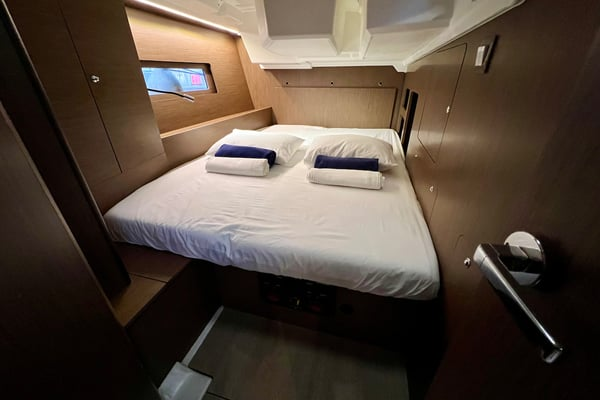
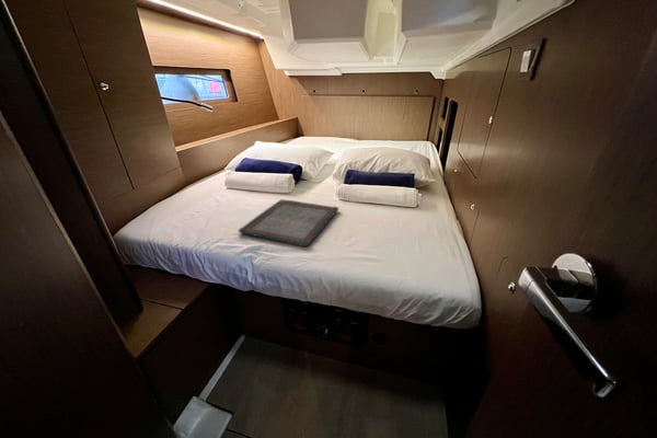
+ serving tray (291, 218)
